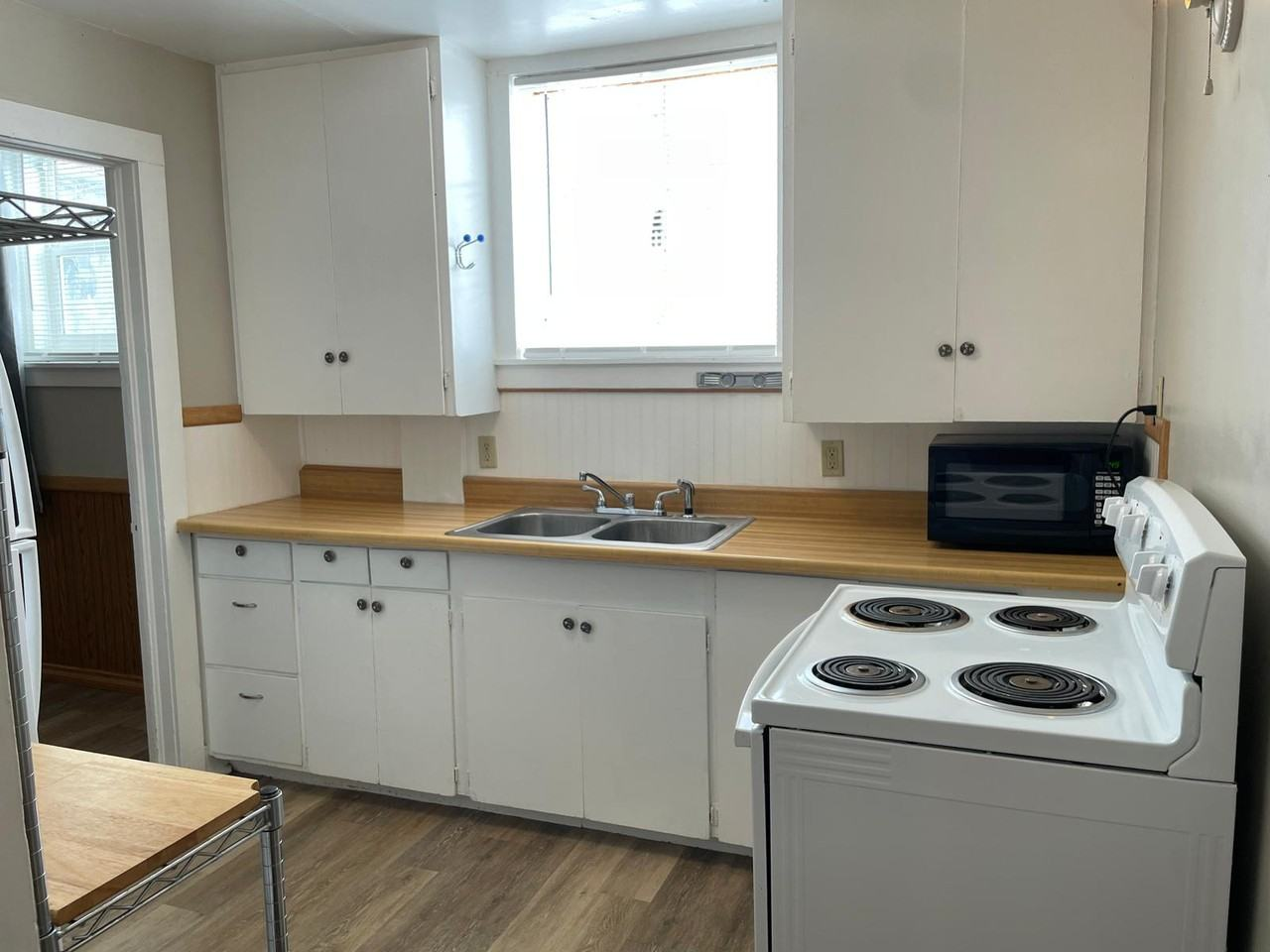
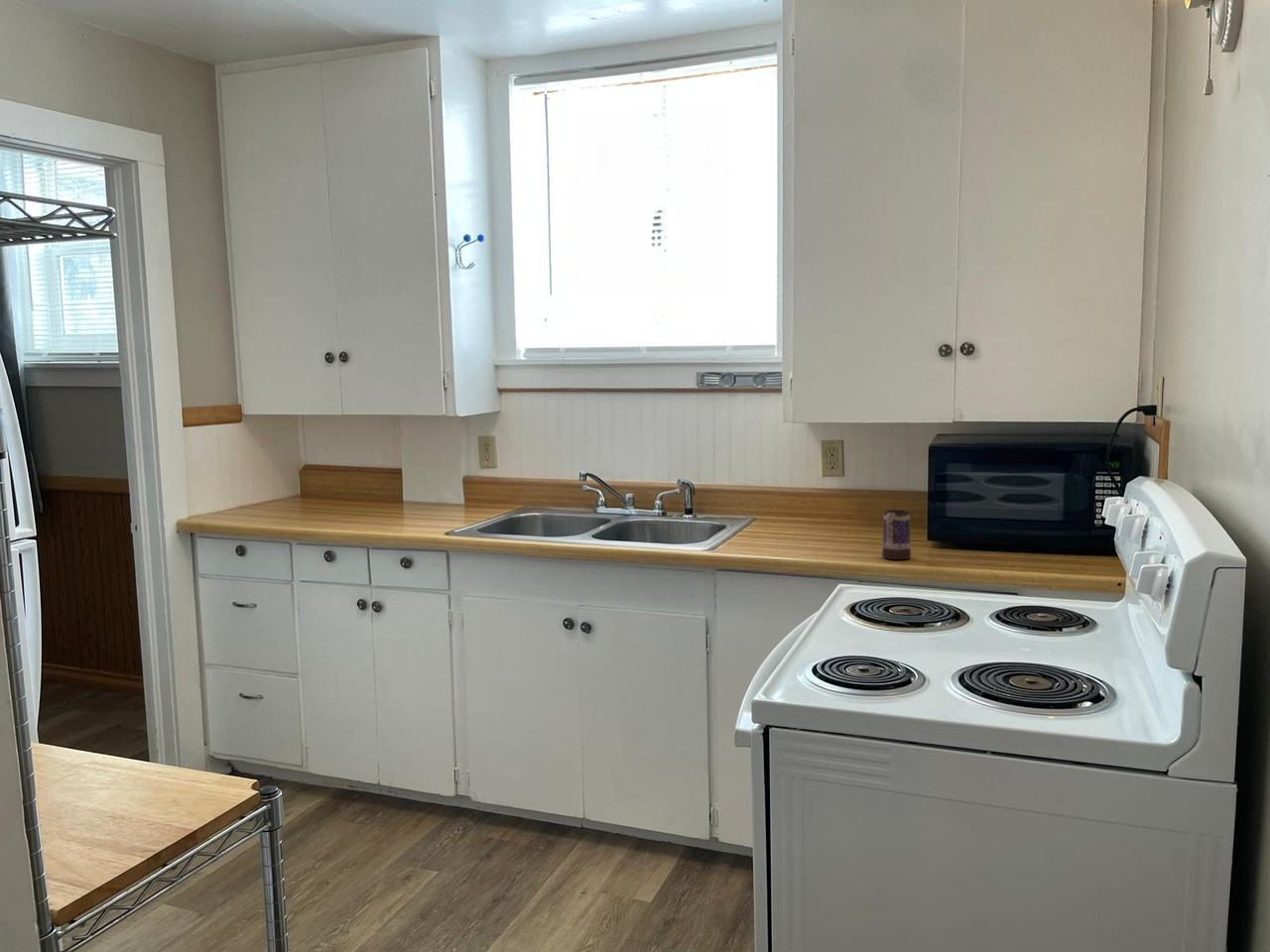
+ mug (894, 535)
